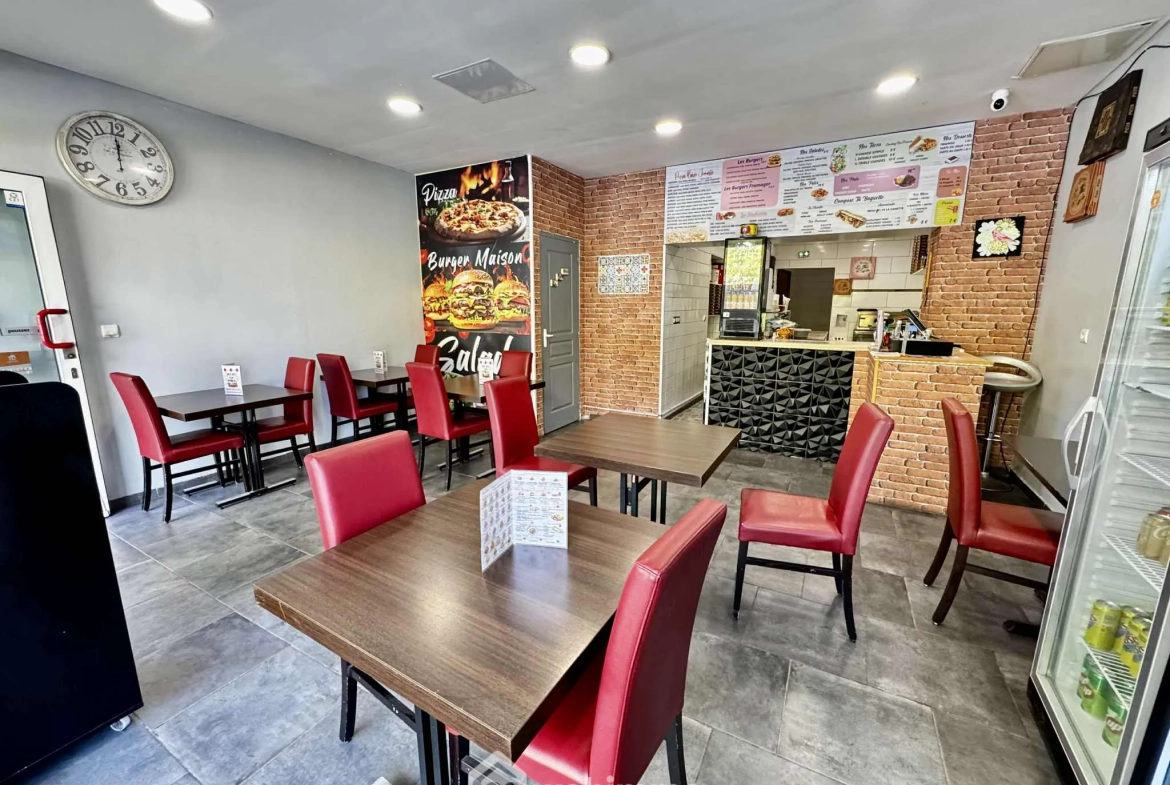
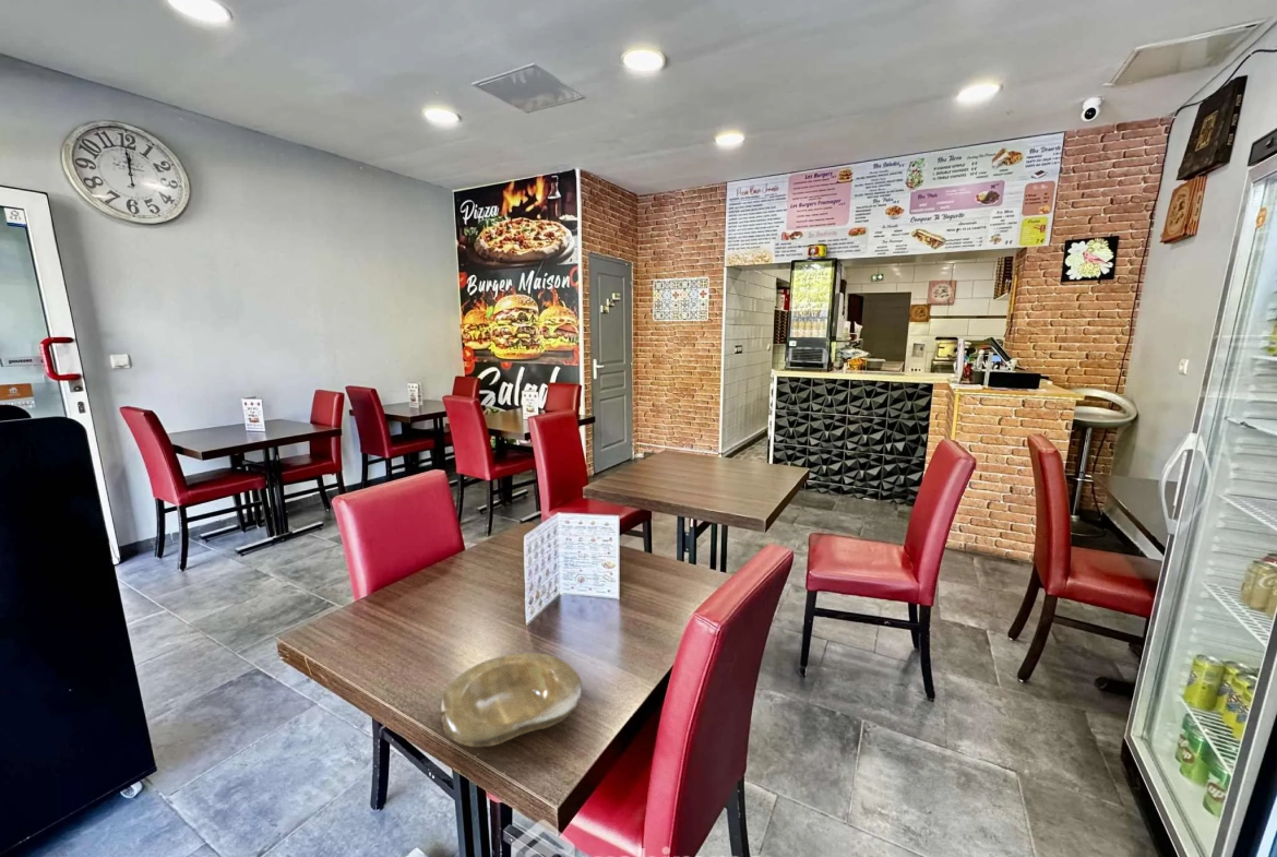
+ plate (512, 697)
